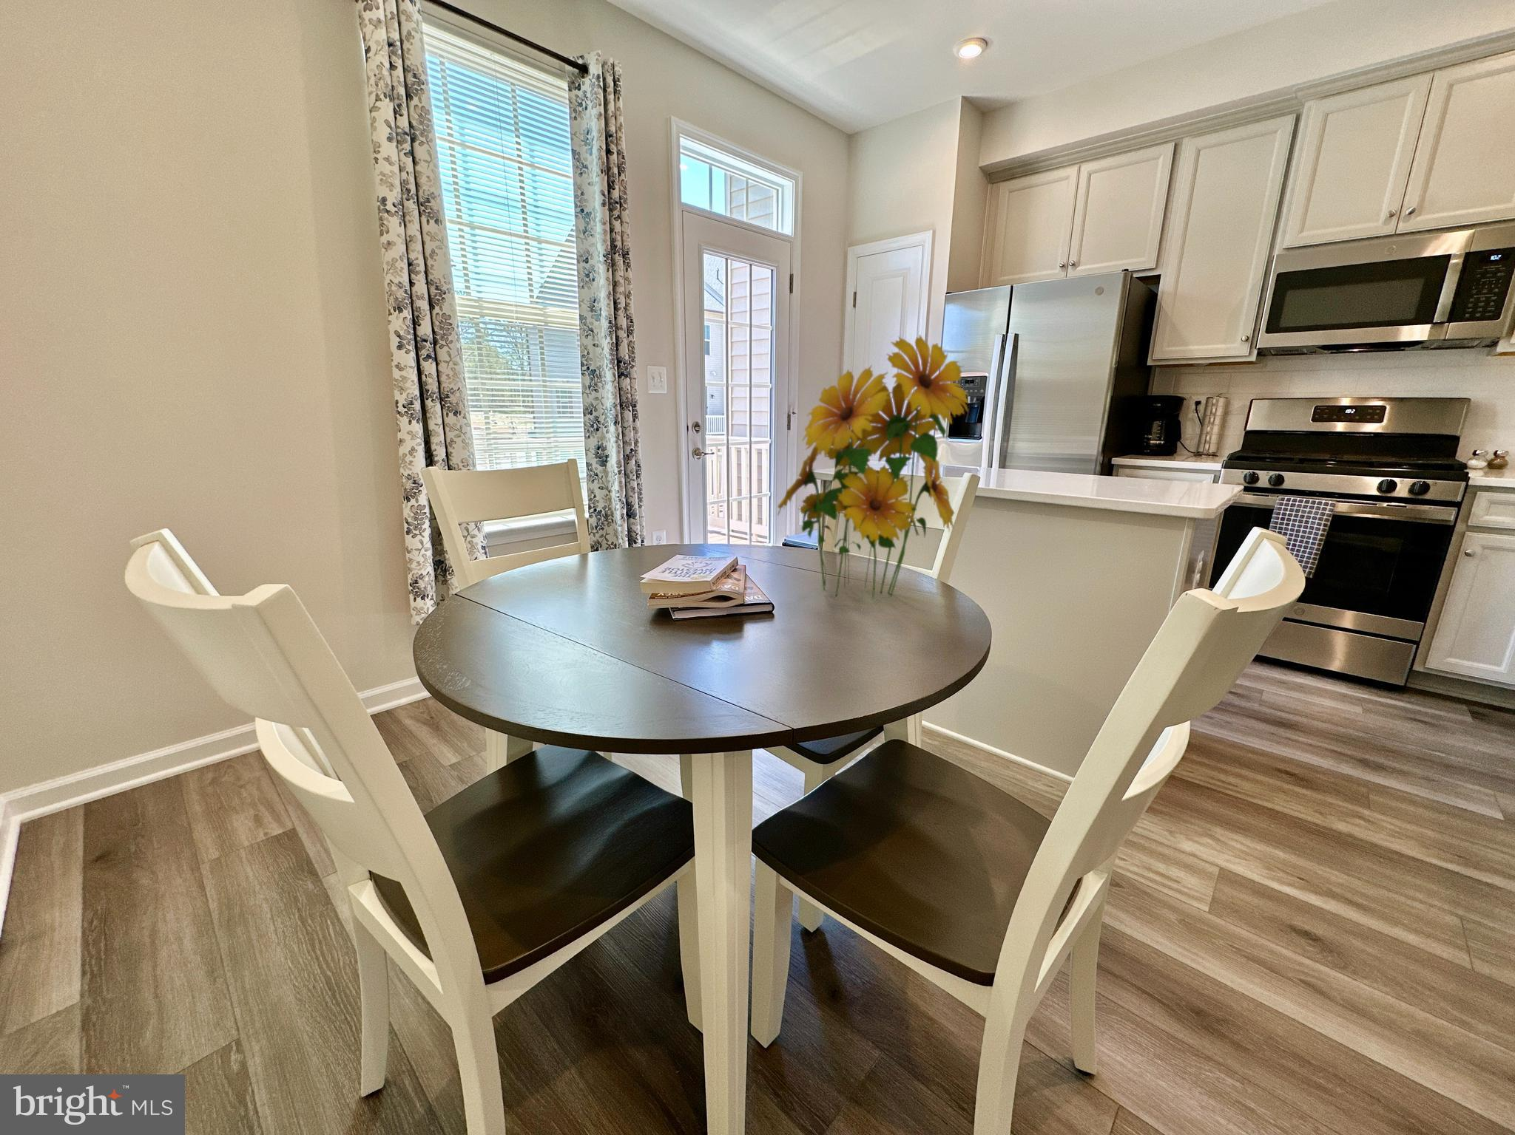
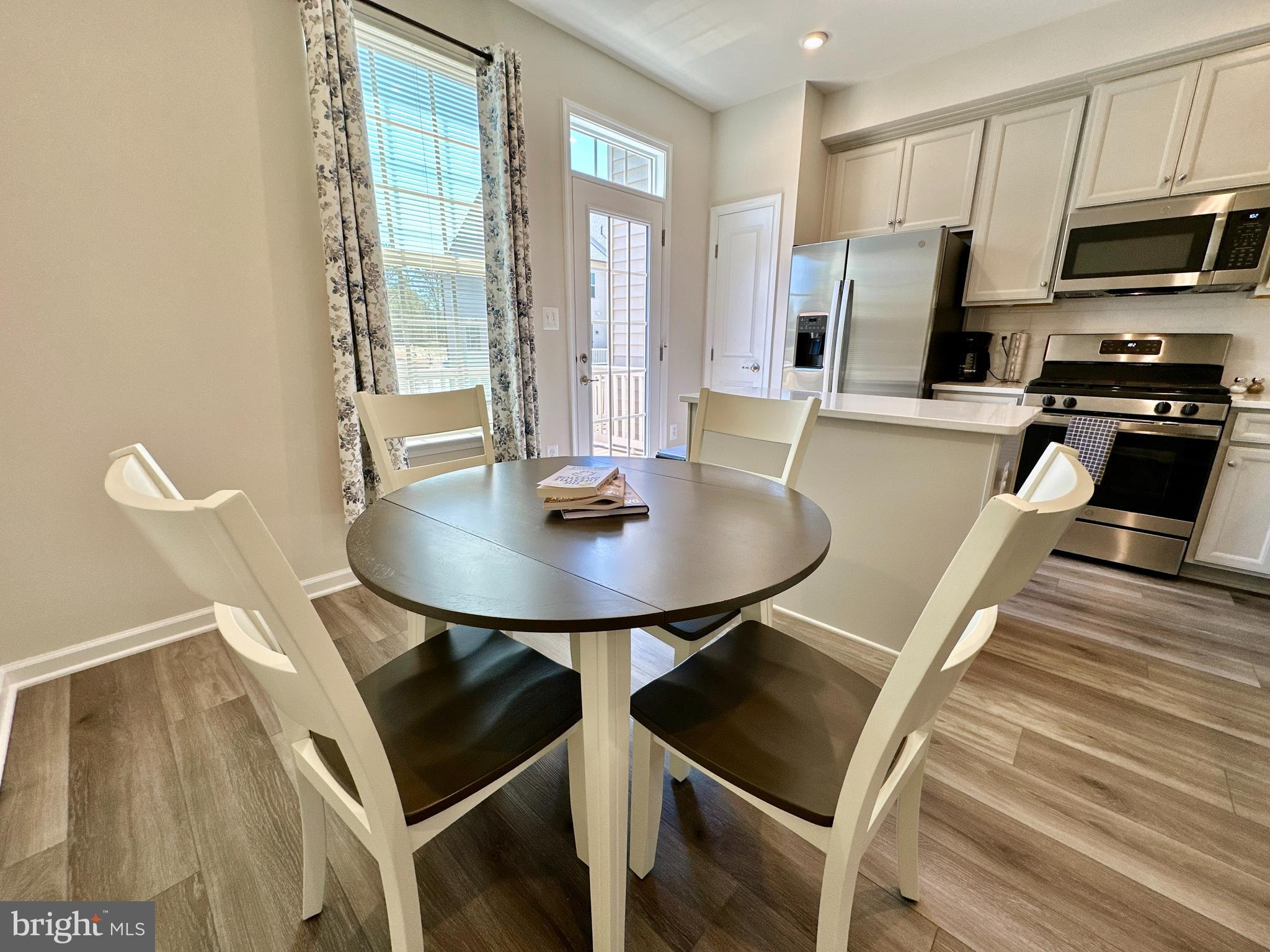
- flower bouquet (871, 471)
